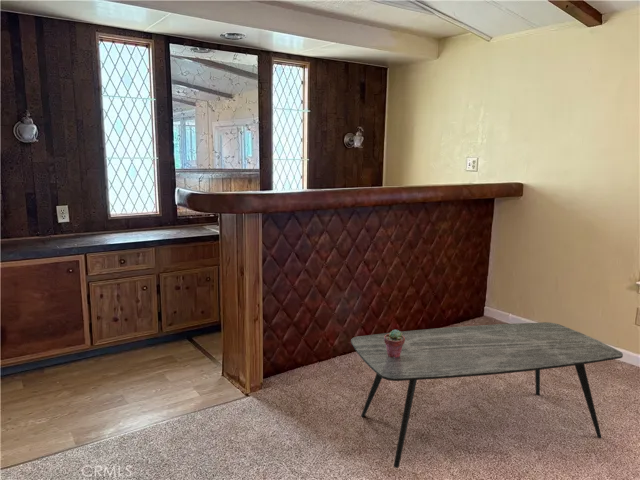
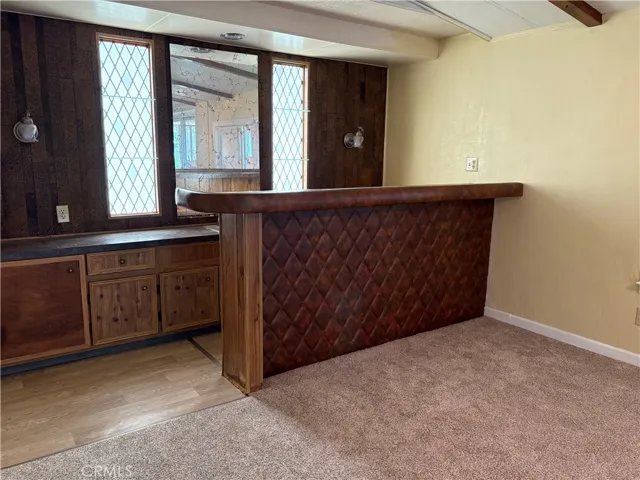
- potted succulent (394, 342)
- coffee table (480, 375)
